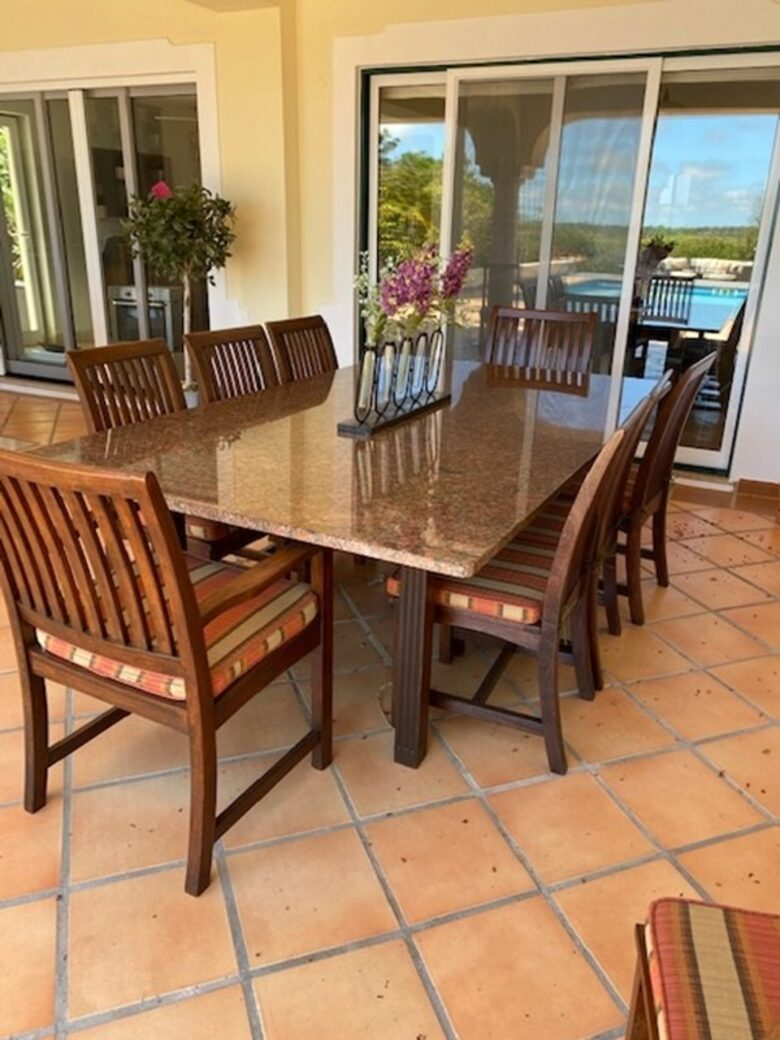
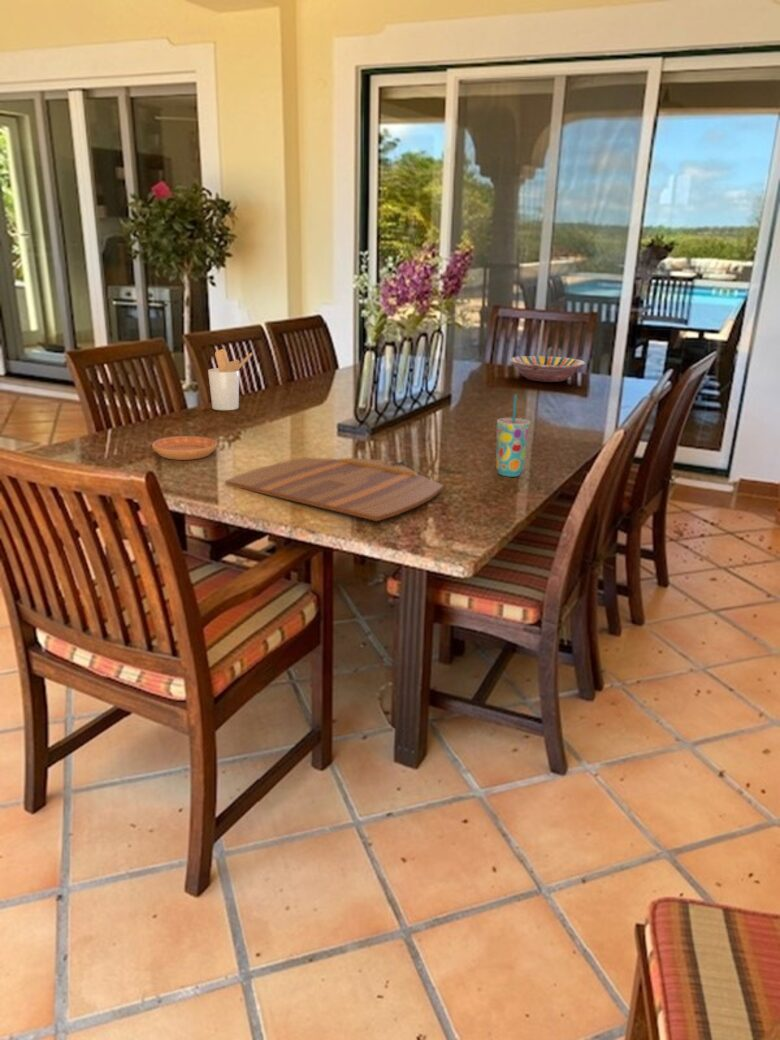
+ saucer (185, 448)
+ serving bowl (546, 369)
+ utensil holder (232, 379)
+ cup (512, 434)
+ cutting board (349, 477)
